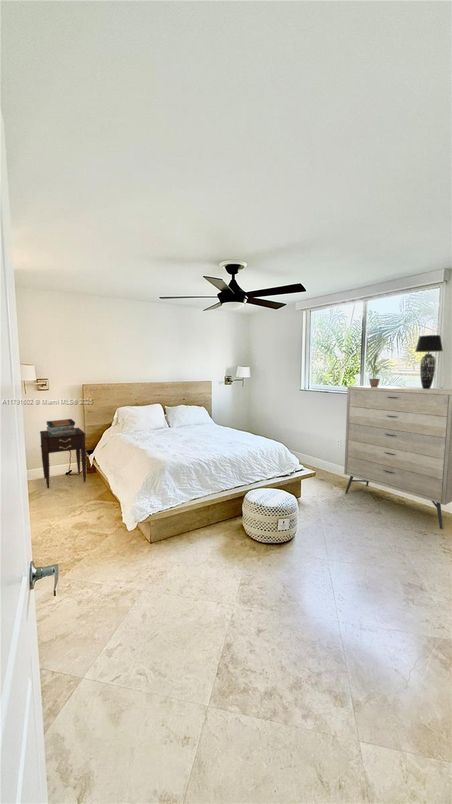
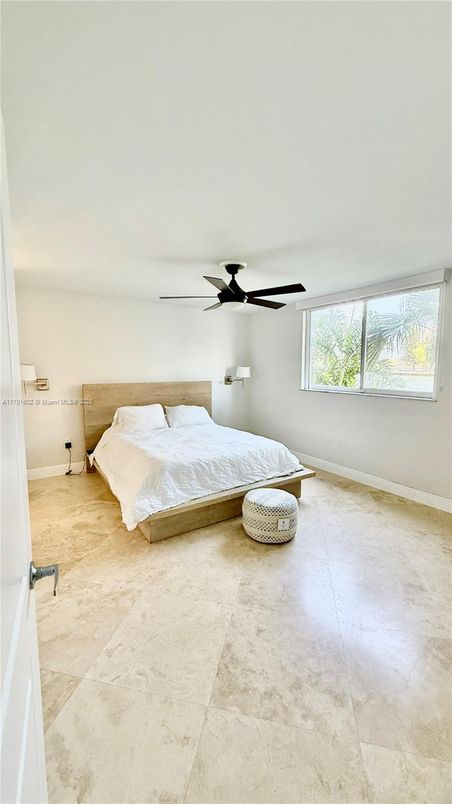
- nightstand (62, 451)
- potted plant (372, 370)
- table lamp (427, 362)
- dresser (401, 447)
- book stack (60, 428)
